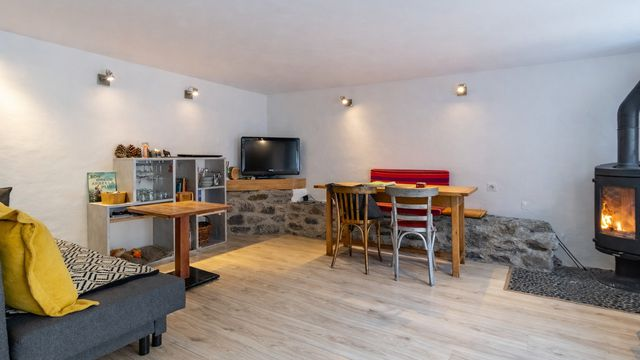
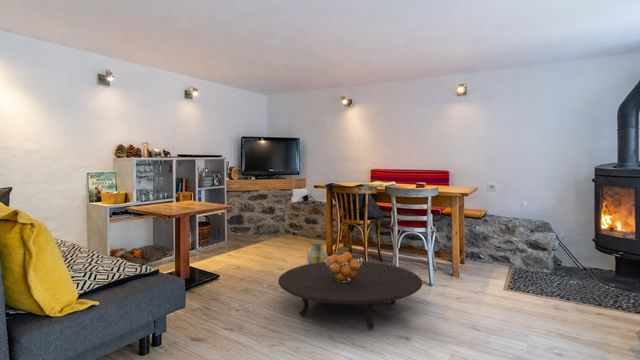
+ ceramic jug (317, 257)
+ table (349, 292)
+ fruit basket (343, 266)
